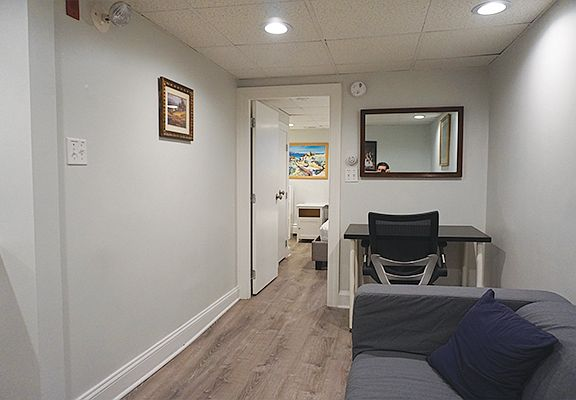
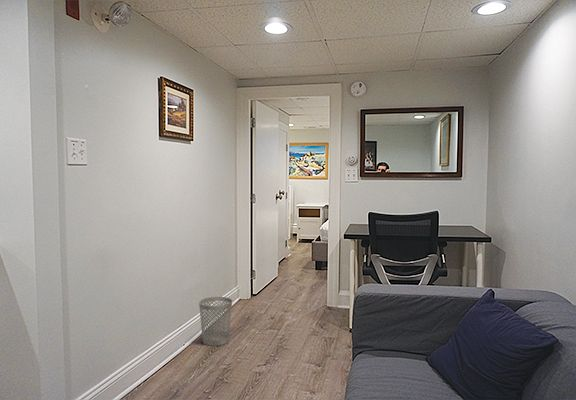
+ wastebasket (215, 321)
